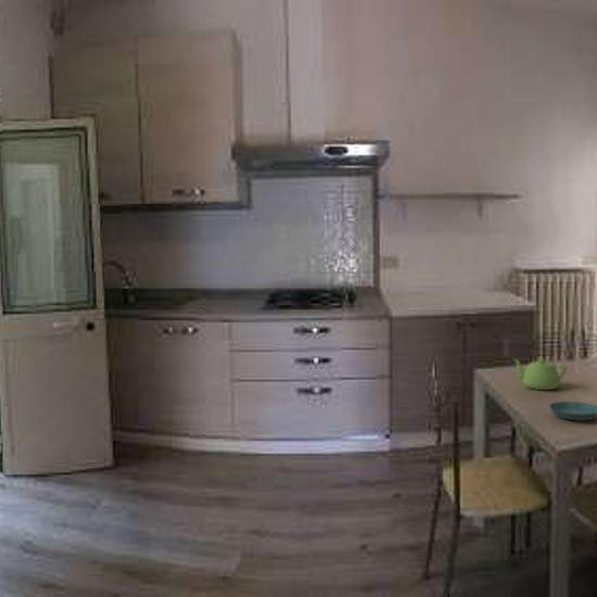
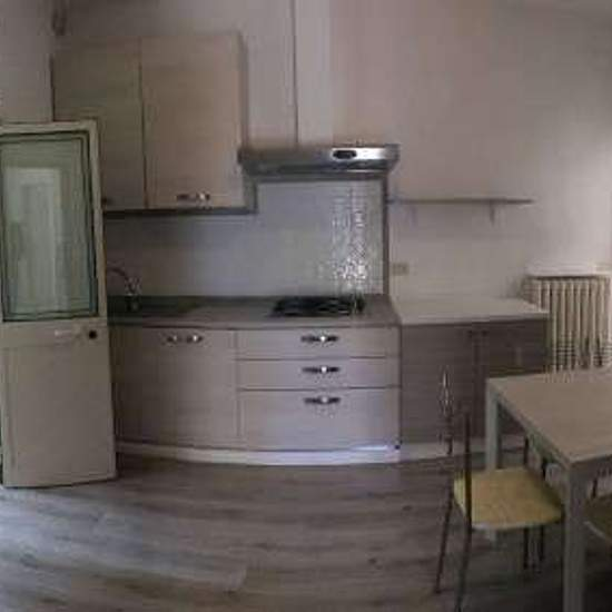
- teapot (538, 372)
- saucer (574, 411)
